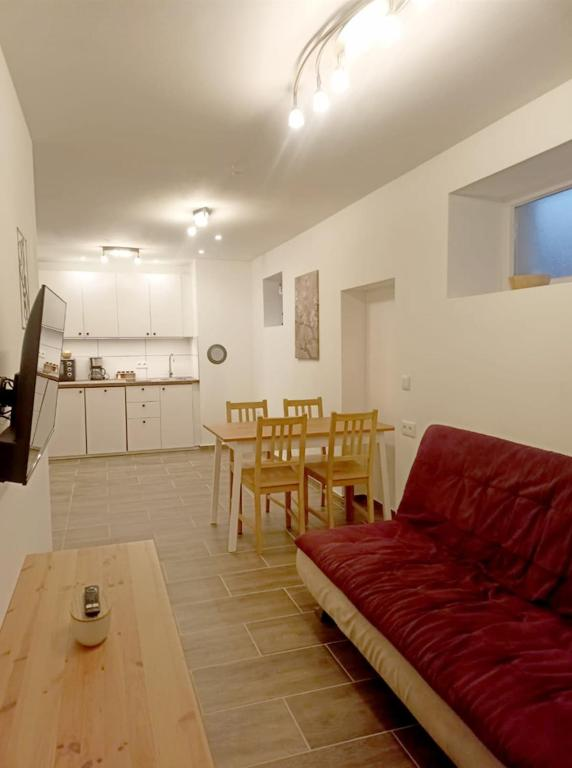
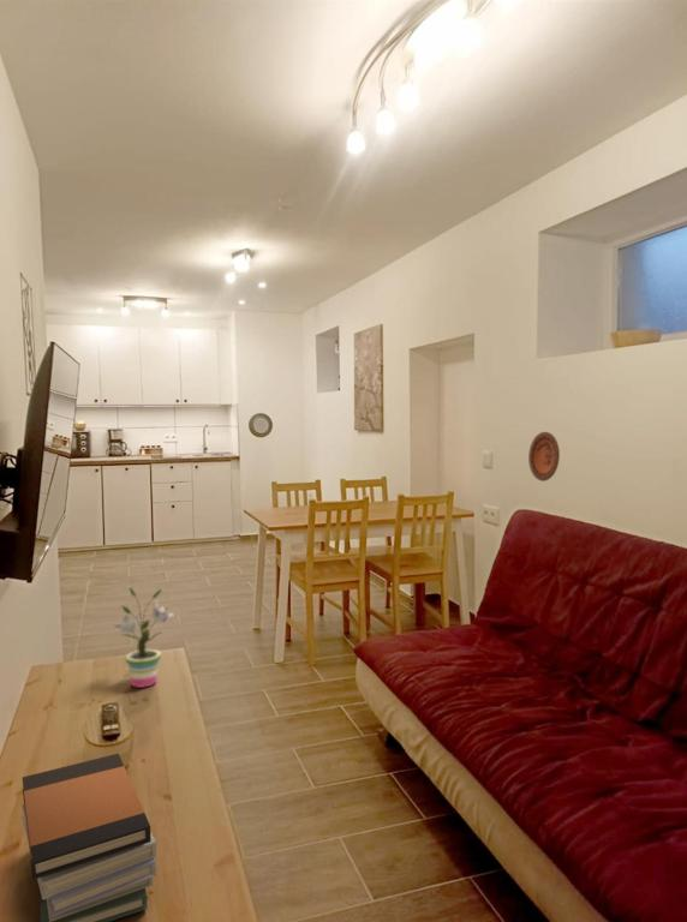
+ decorative plate (544, 456)
+ book stack (85, 838)
+ potted plant (144, 630)
